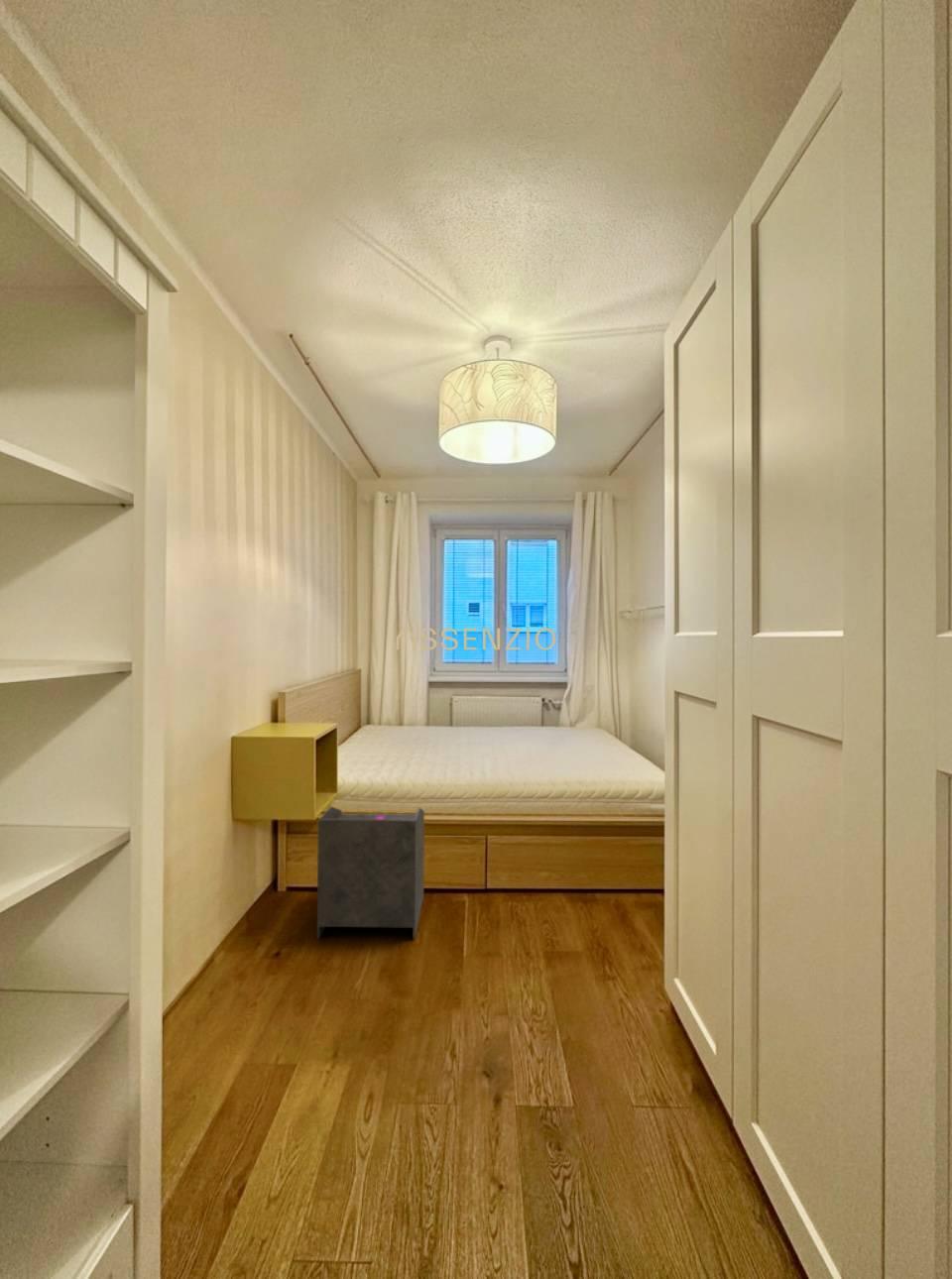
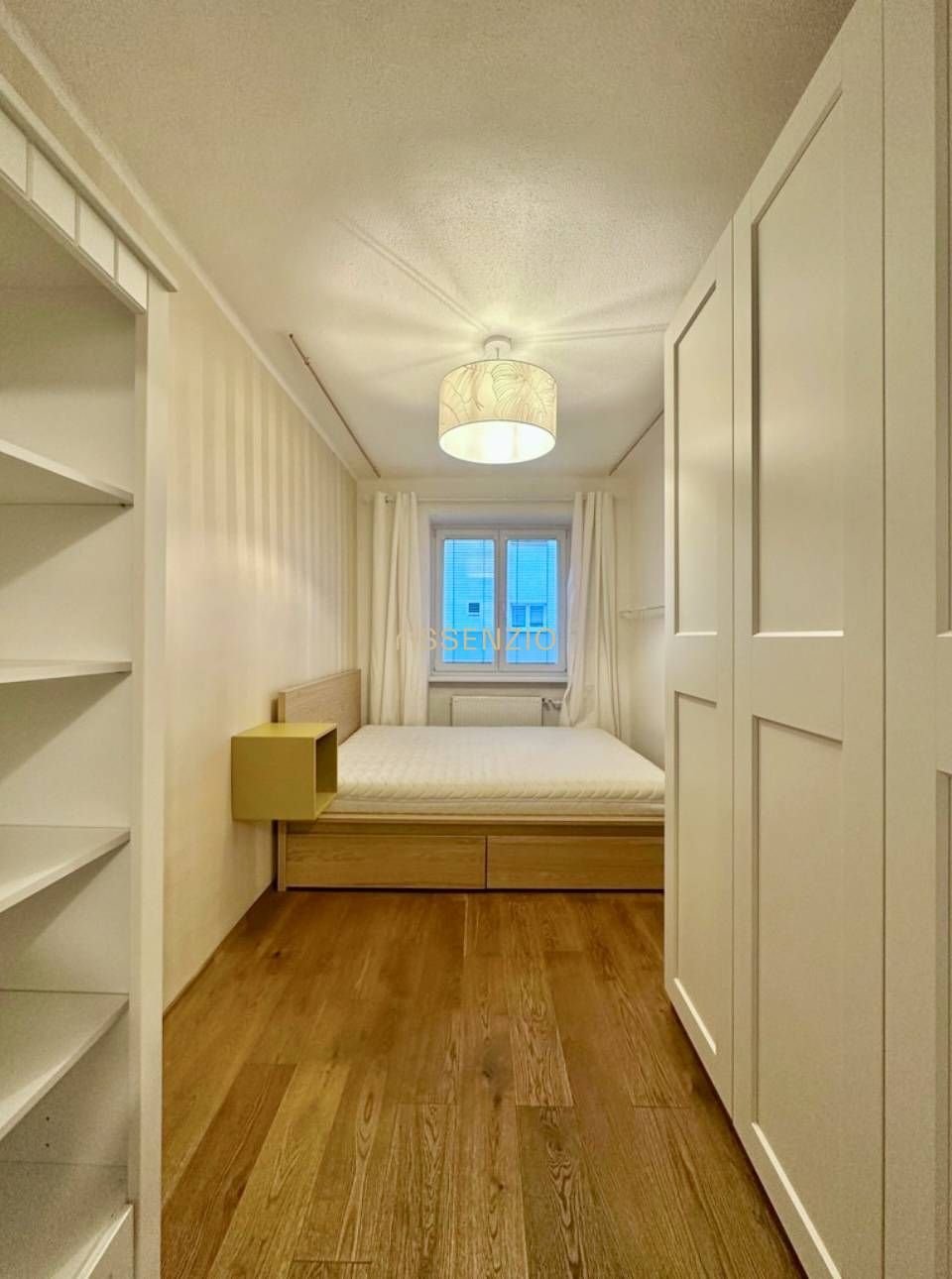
- waste basket (375, 861)
